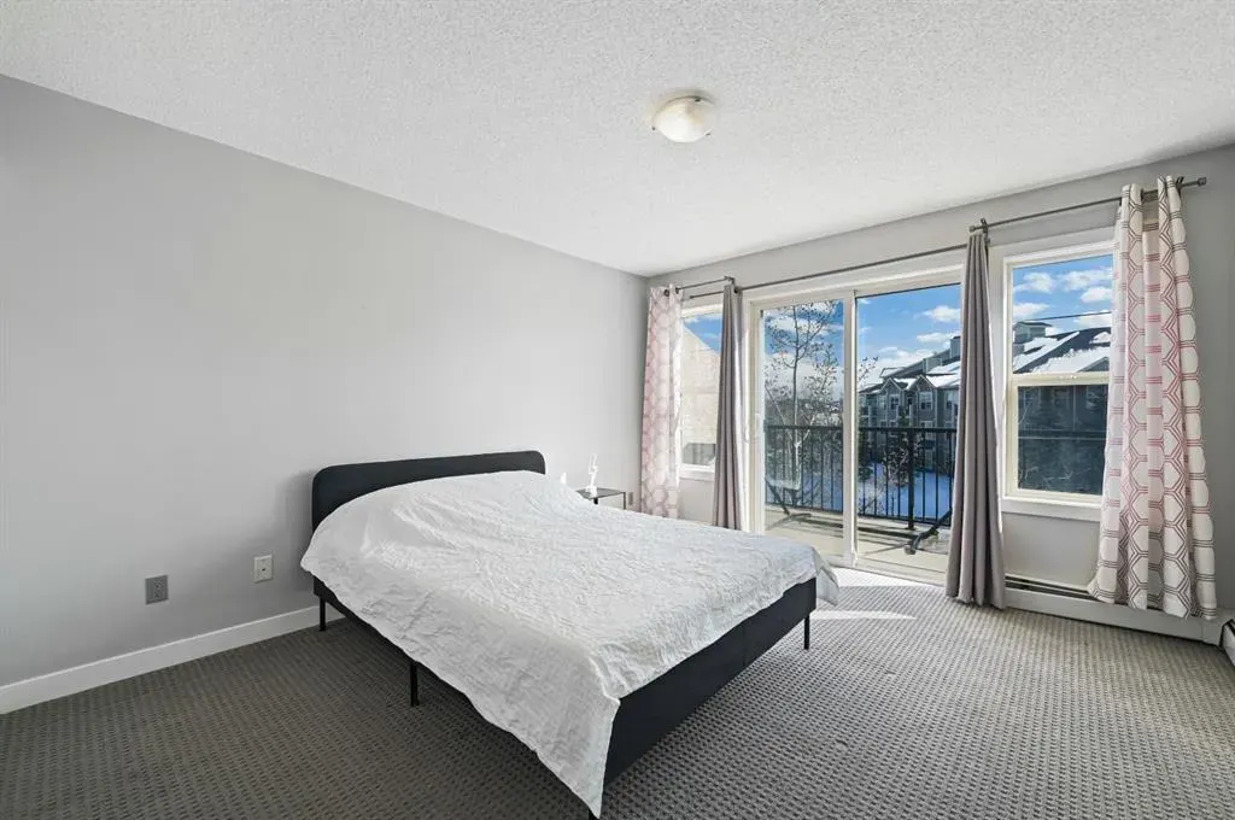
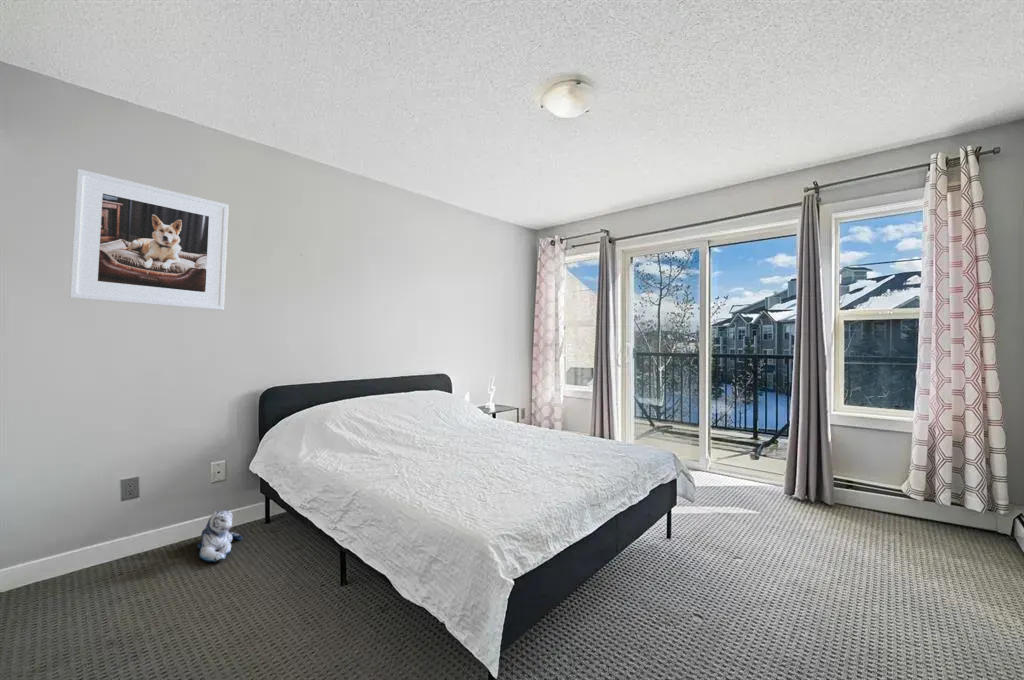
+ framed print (157, 246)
+ plush toy (222, 528)
